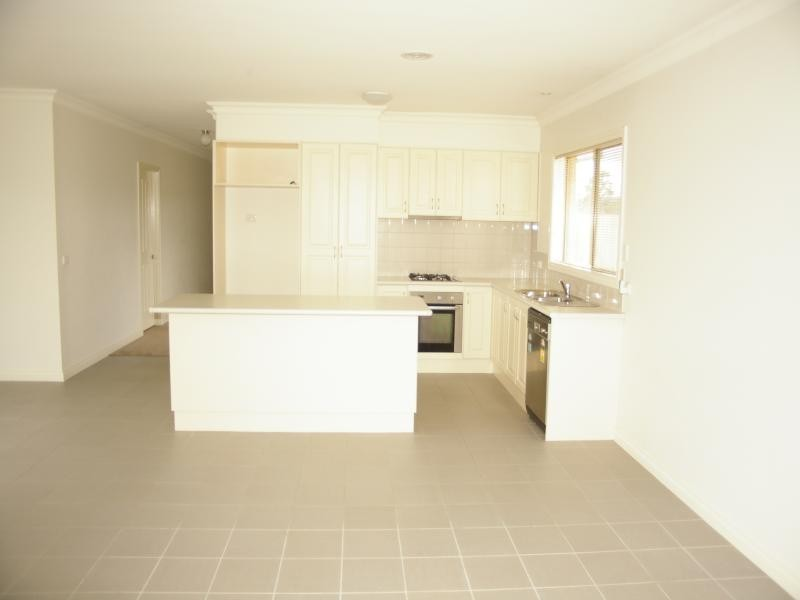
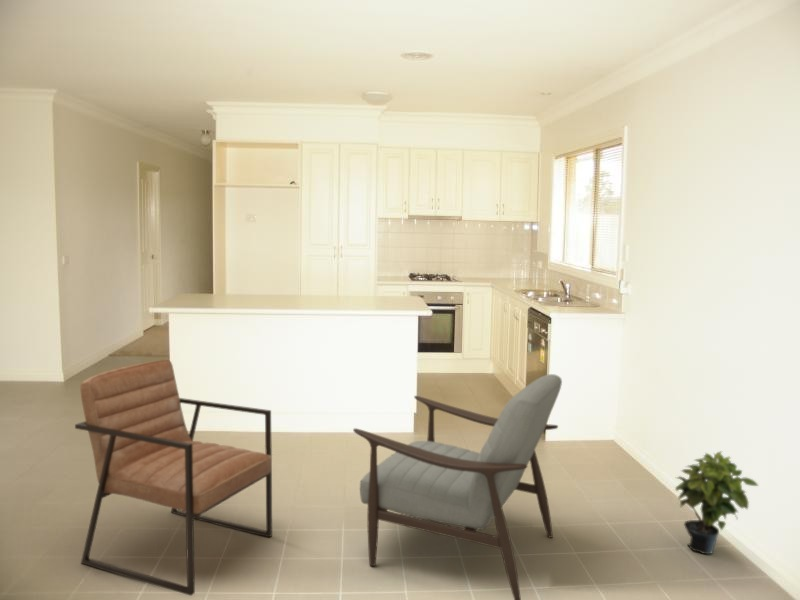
+ chair (179, 461)
+ potted plant (708, 501)
+ chair (462, 462)
